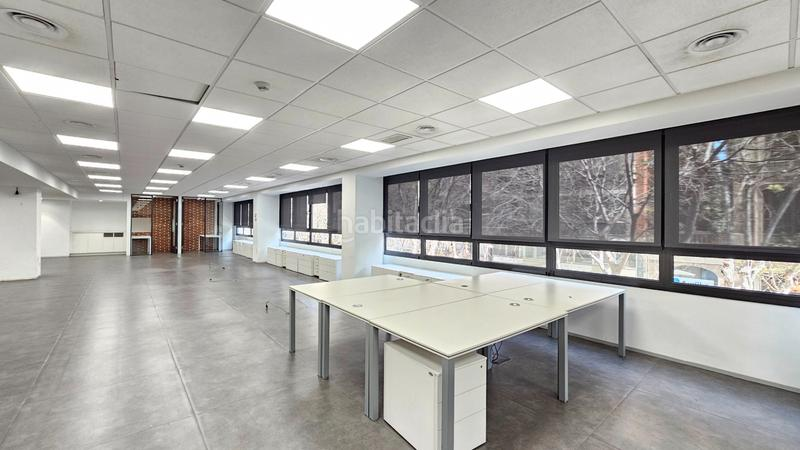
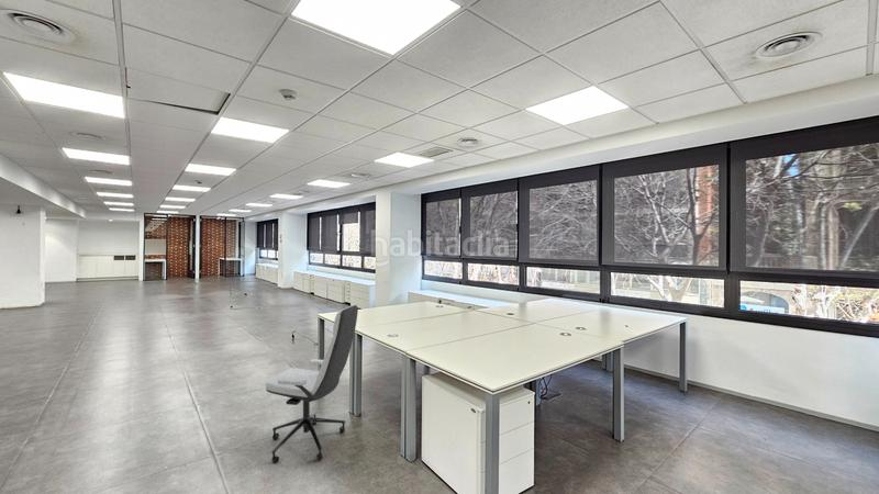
+ office chair (311, 374)
